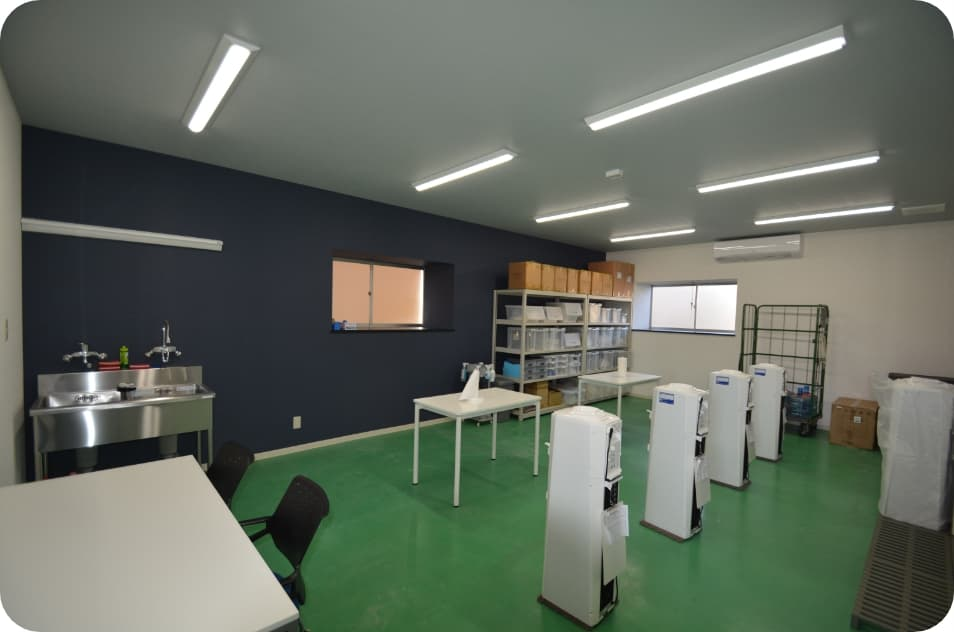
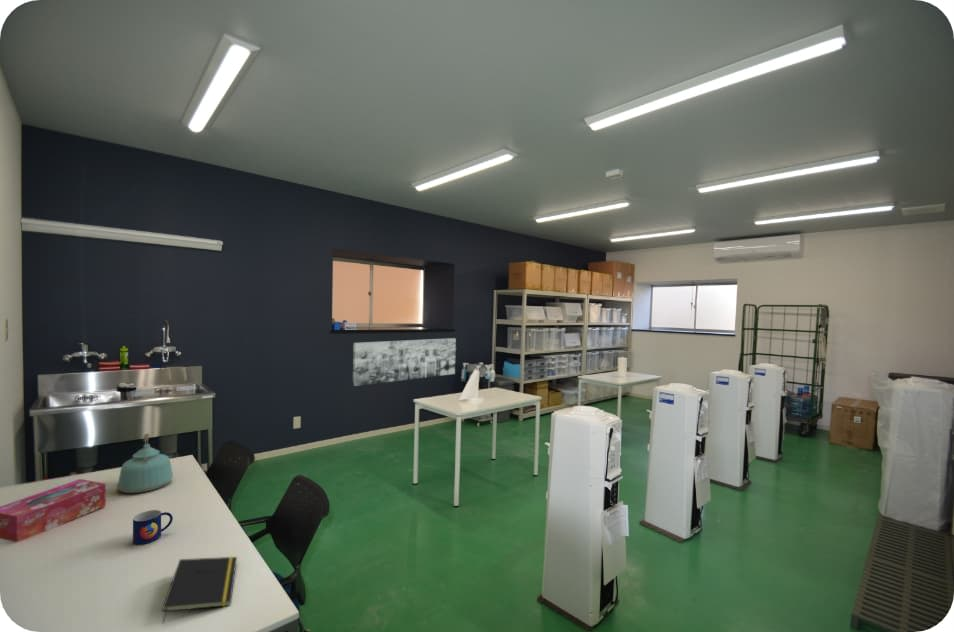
+ tissue box (51, 508)
+ mug (153, 525)
+ kettle (146, 459)
+ wall art (408, 359)
+ notepad (203, 581)
